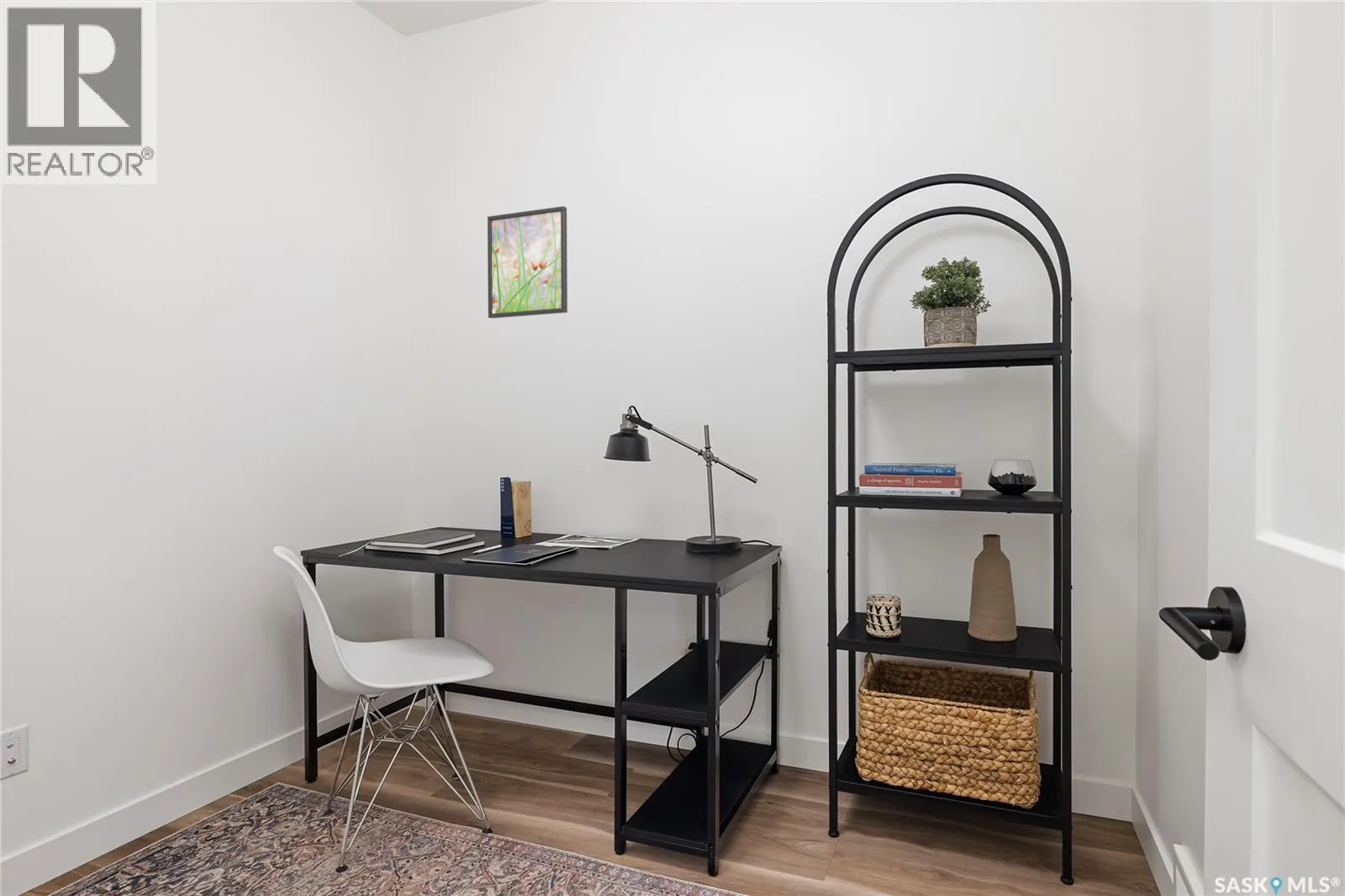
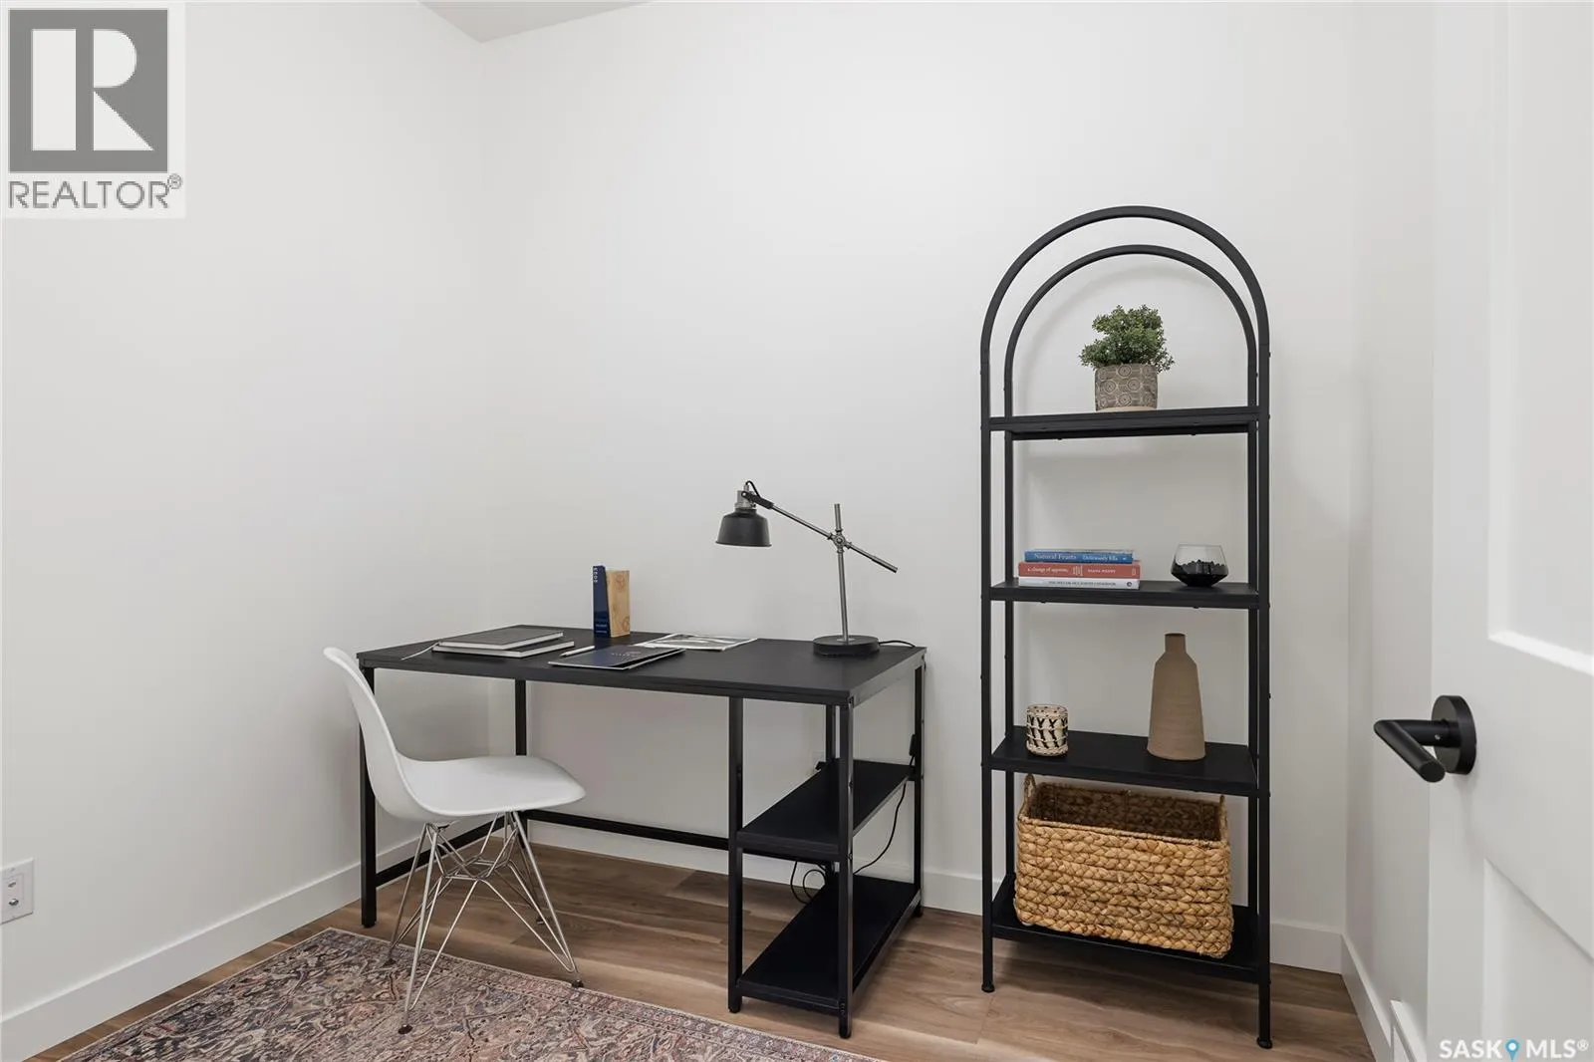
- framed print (526, 263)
